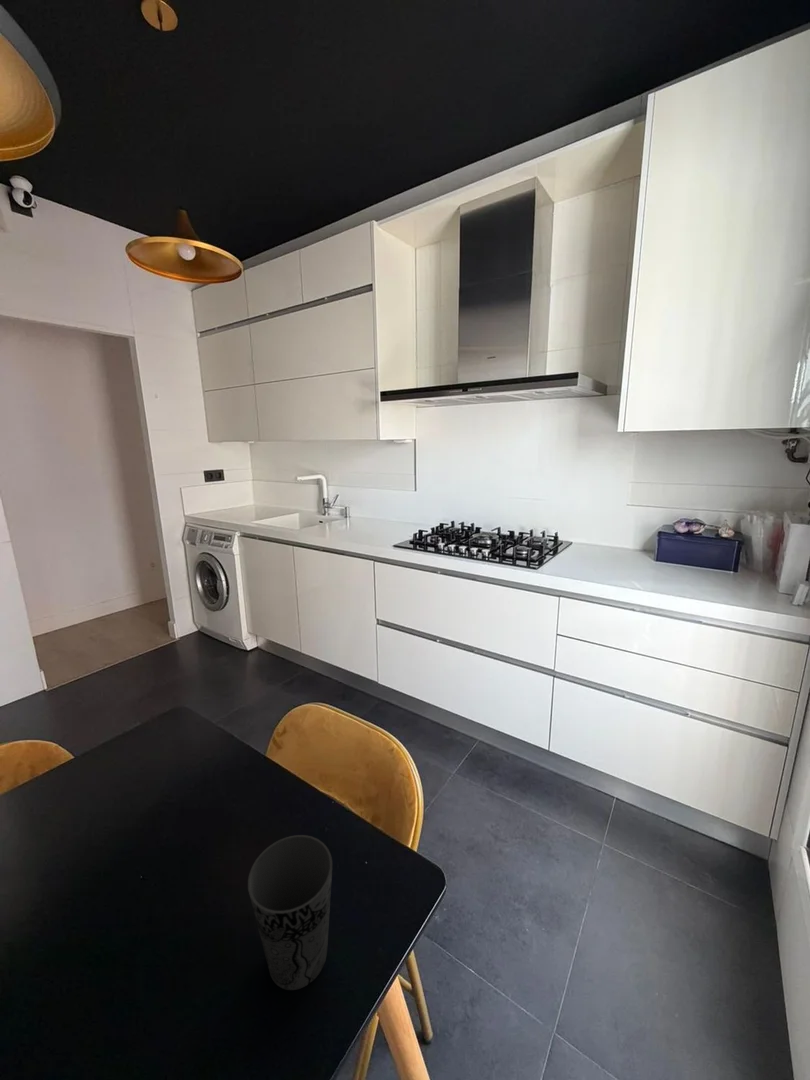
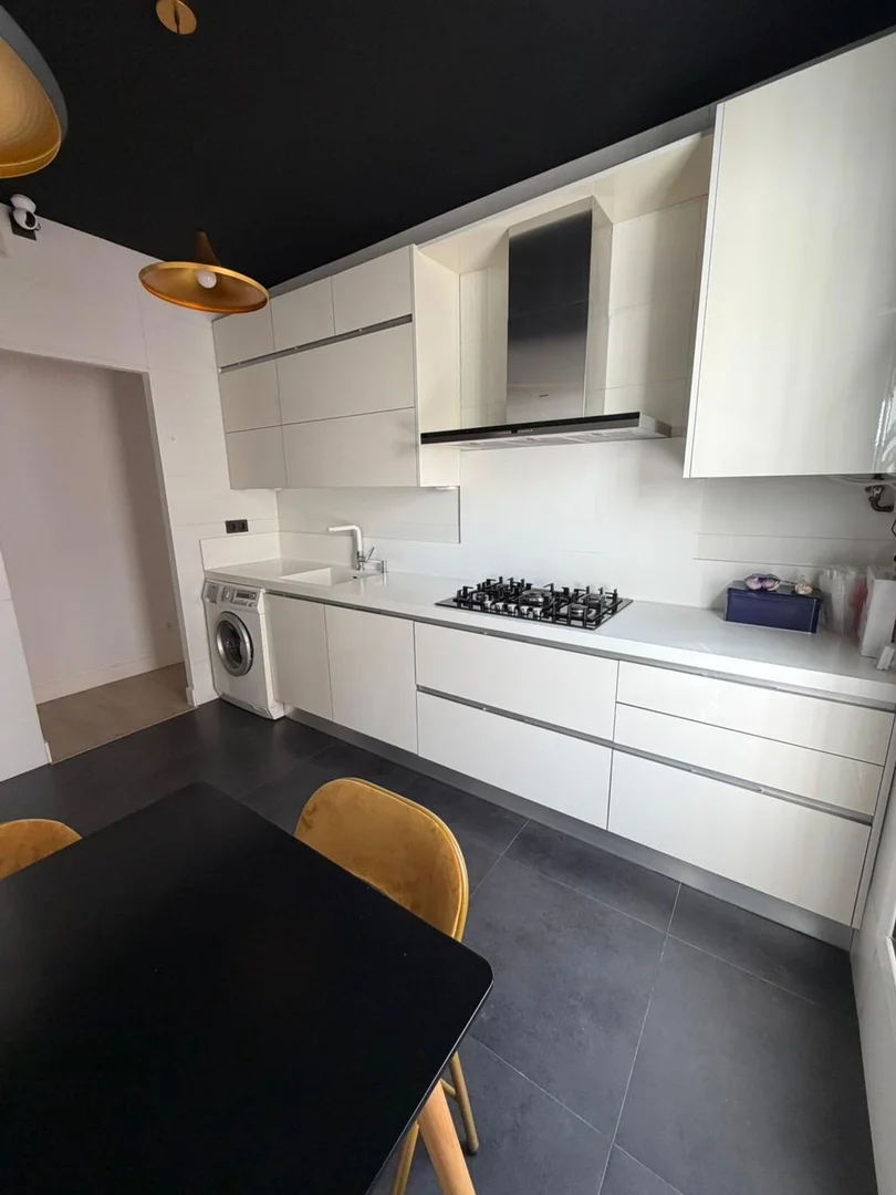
- cup (294, 914)
